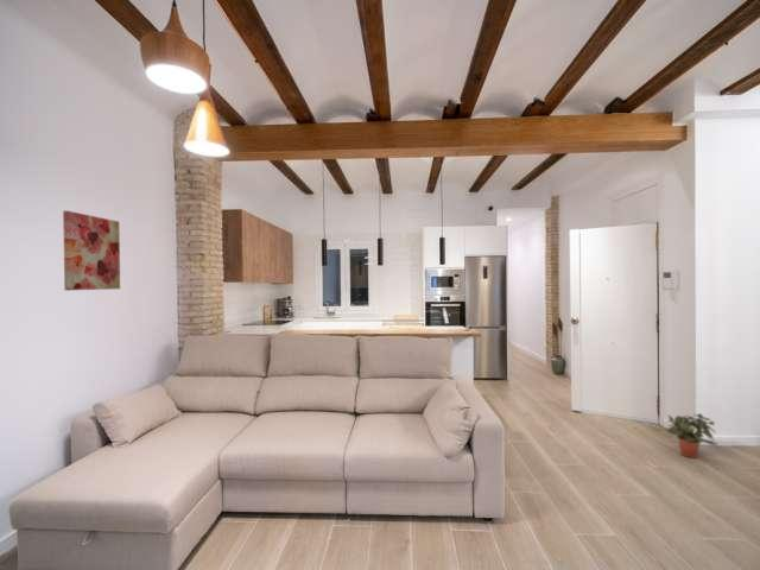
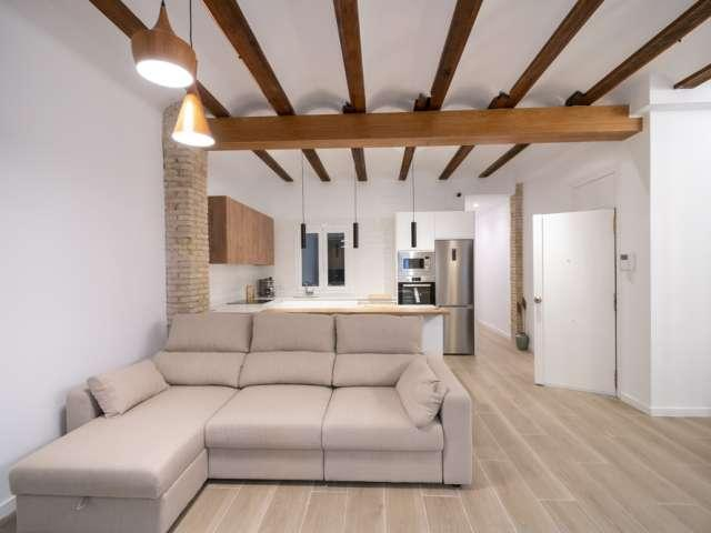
- wall art (94, 253)
- potted plant (688, 433)
